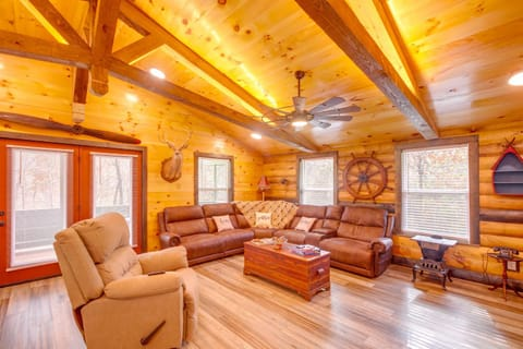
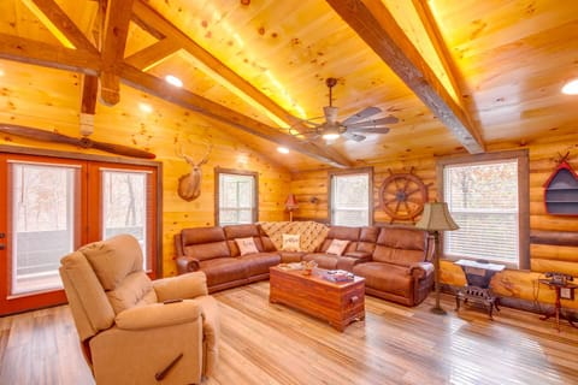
+ floor lamp (436, 255)
